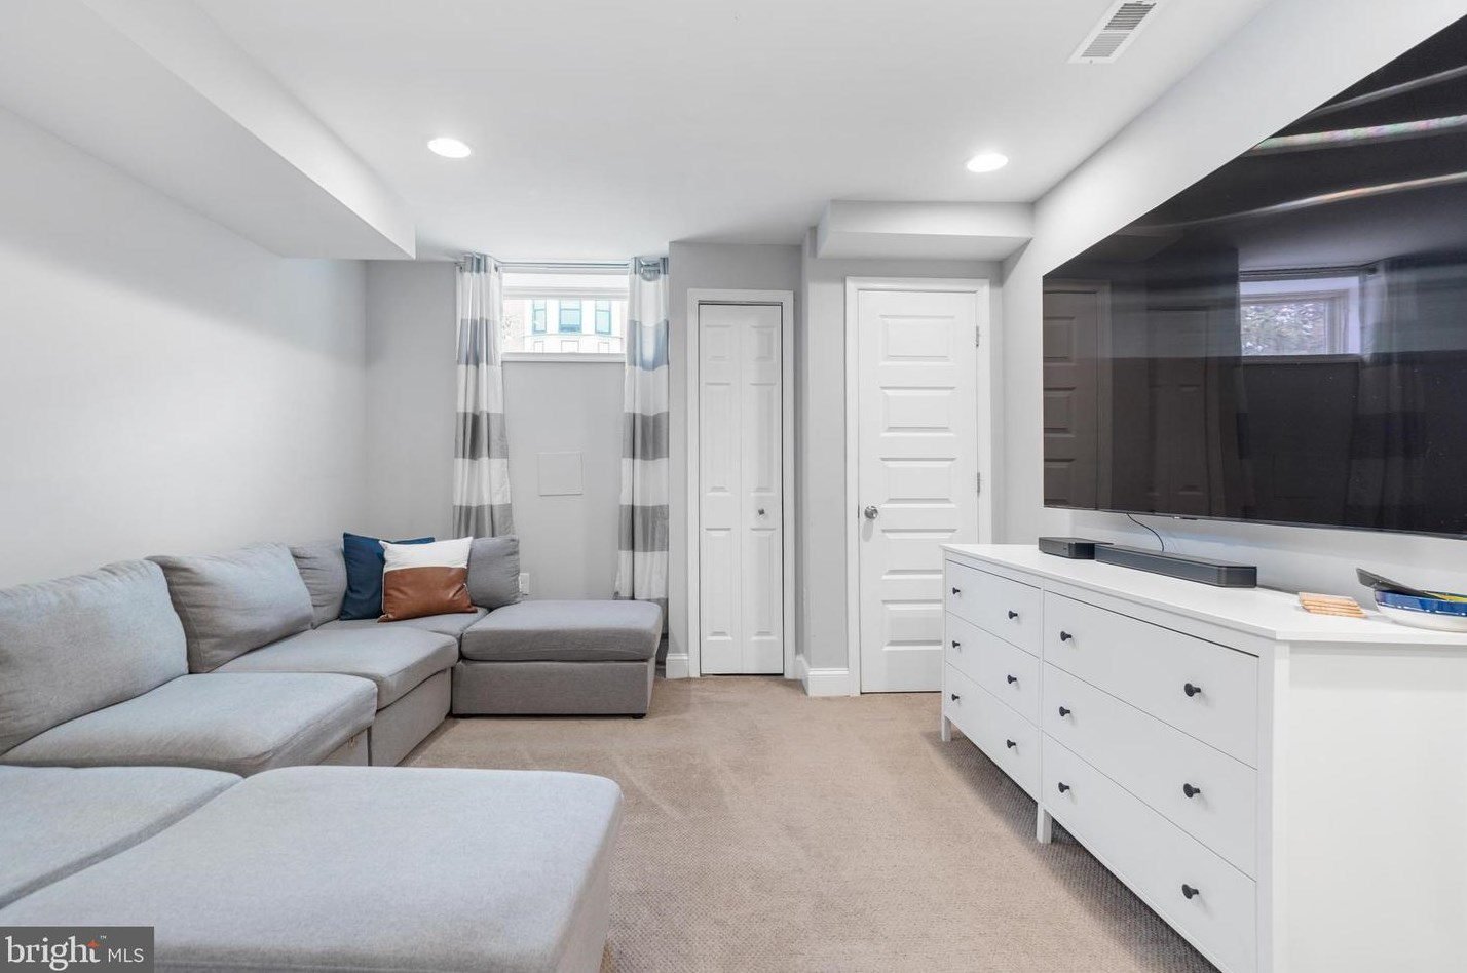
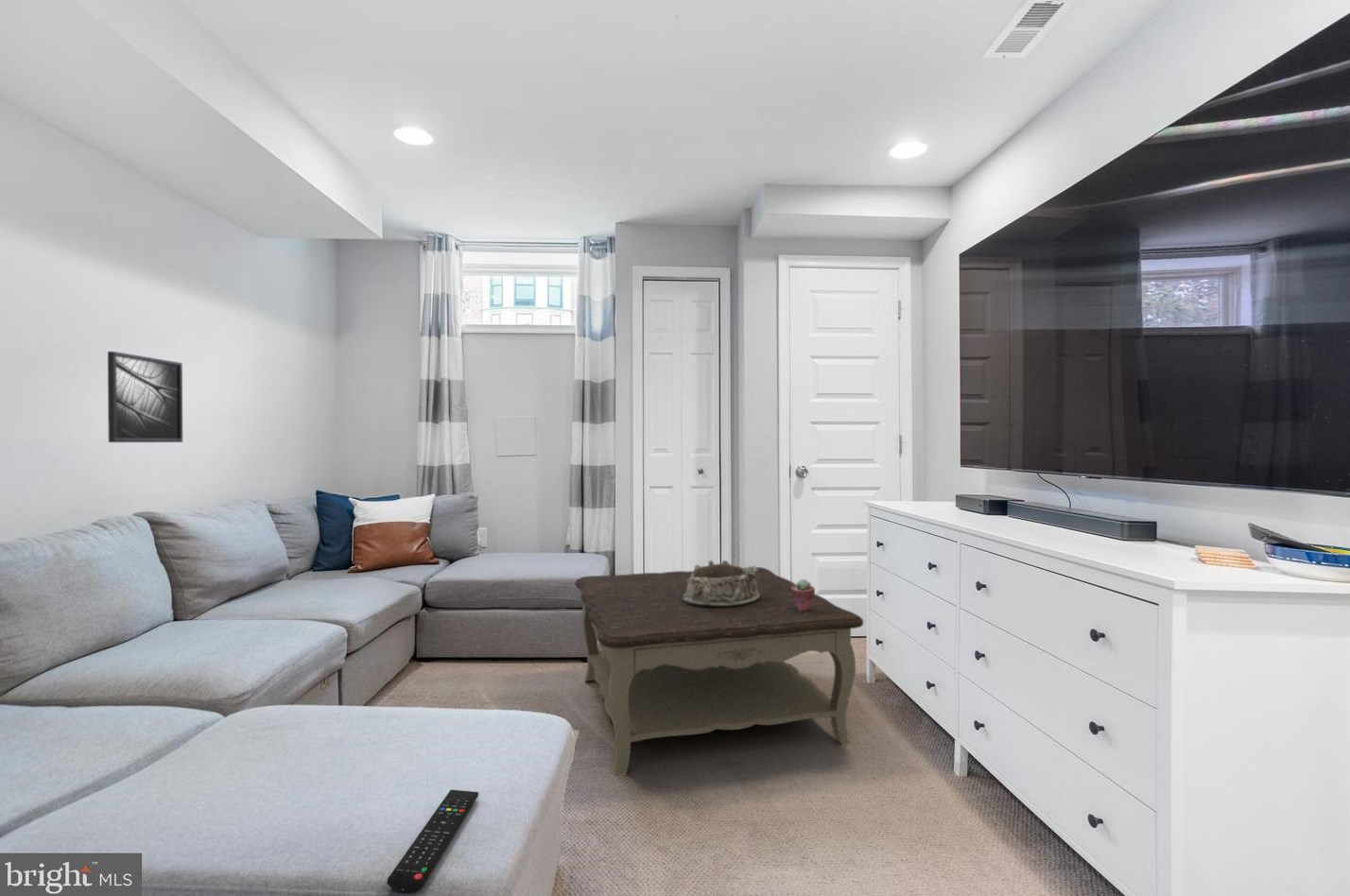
+ remote control (437, 835)
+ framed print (147, 400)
+ potted succulent (803, 593)
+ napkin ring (721, 581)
+ coffee table (701, 650)
